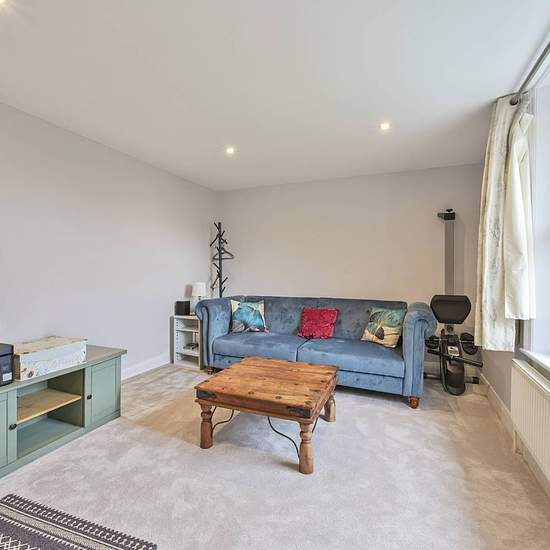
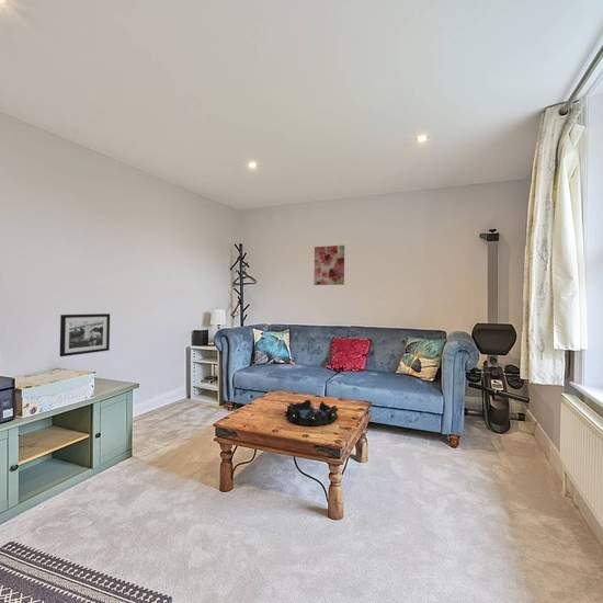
+ picture frame (86, 333)
+ decorative bowl (310, 410)
+ wall art (329, 265)
